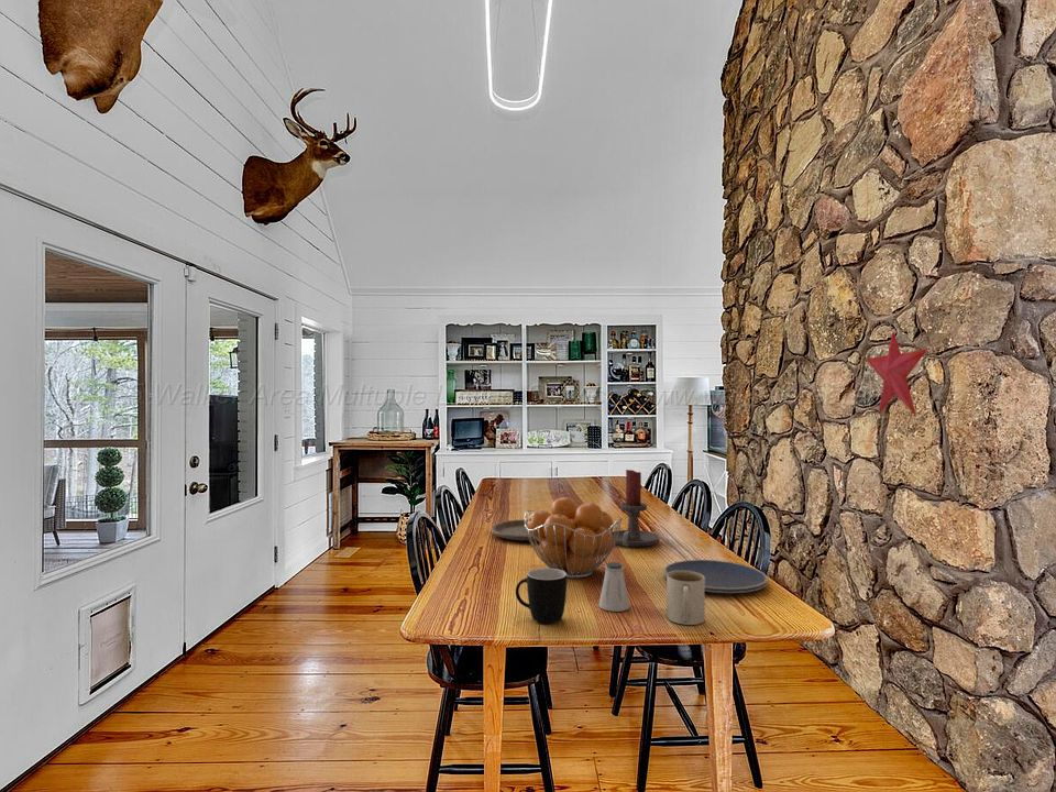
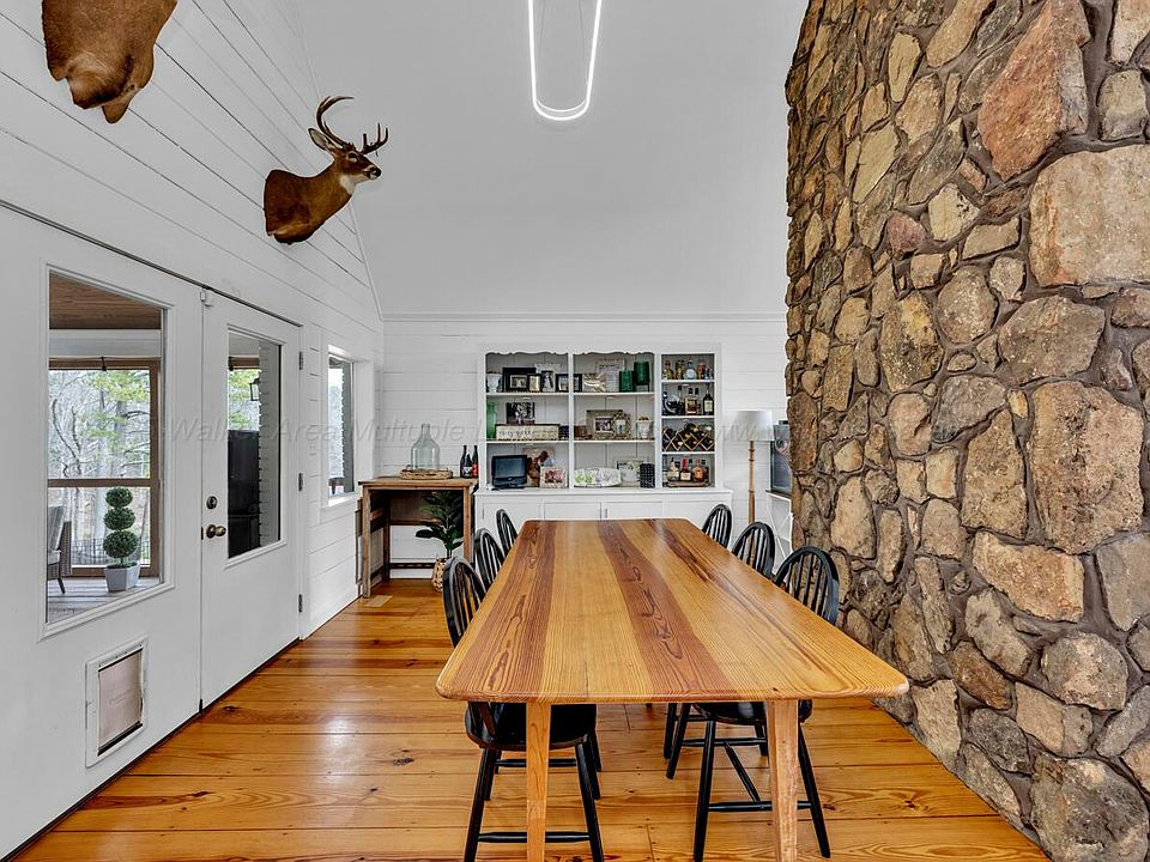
- saltshaker (614, 584)
- plate (527, 530)
- fruit basket (572, 536)
- mug (685, 600)
- decorative star (893, 372)
- plate (714, 576)
- mug (540, 595)
- candle holder (631, 506)
